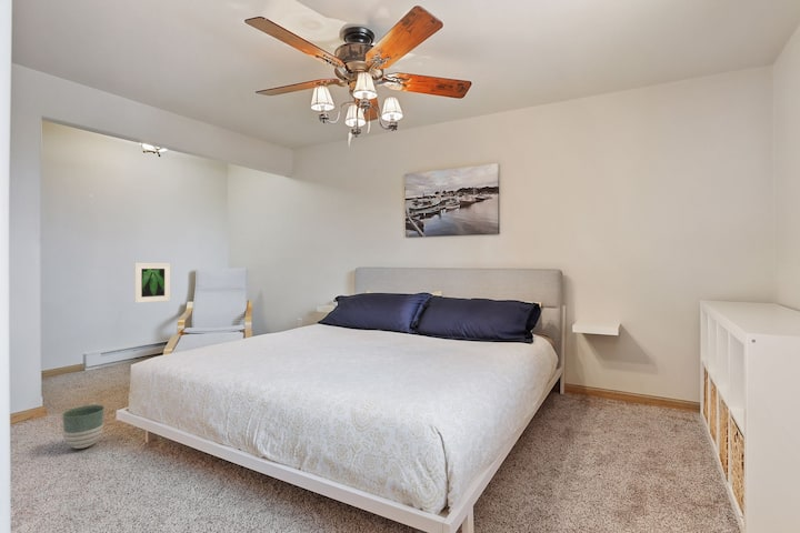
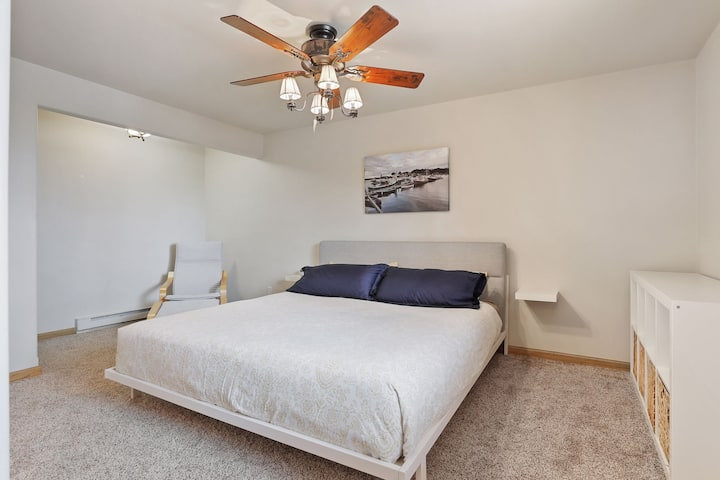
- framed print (152, 282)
- planter (83, 428)
